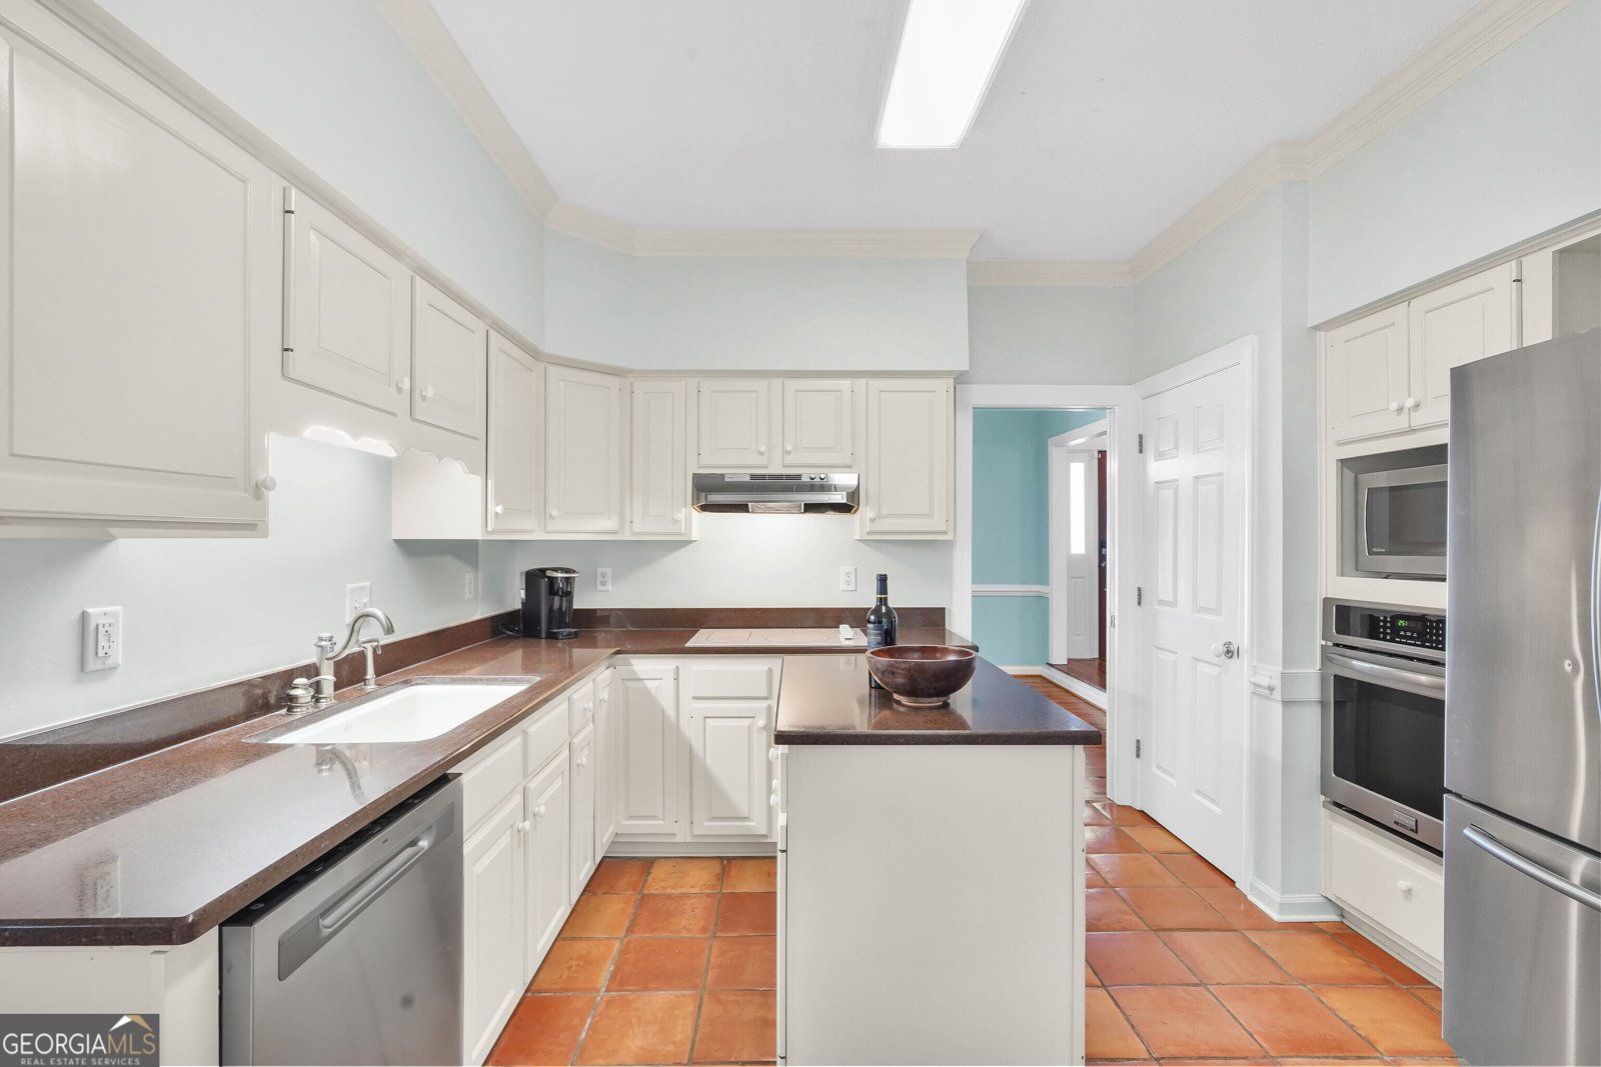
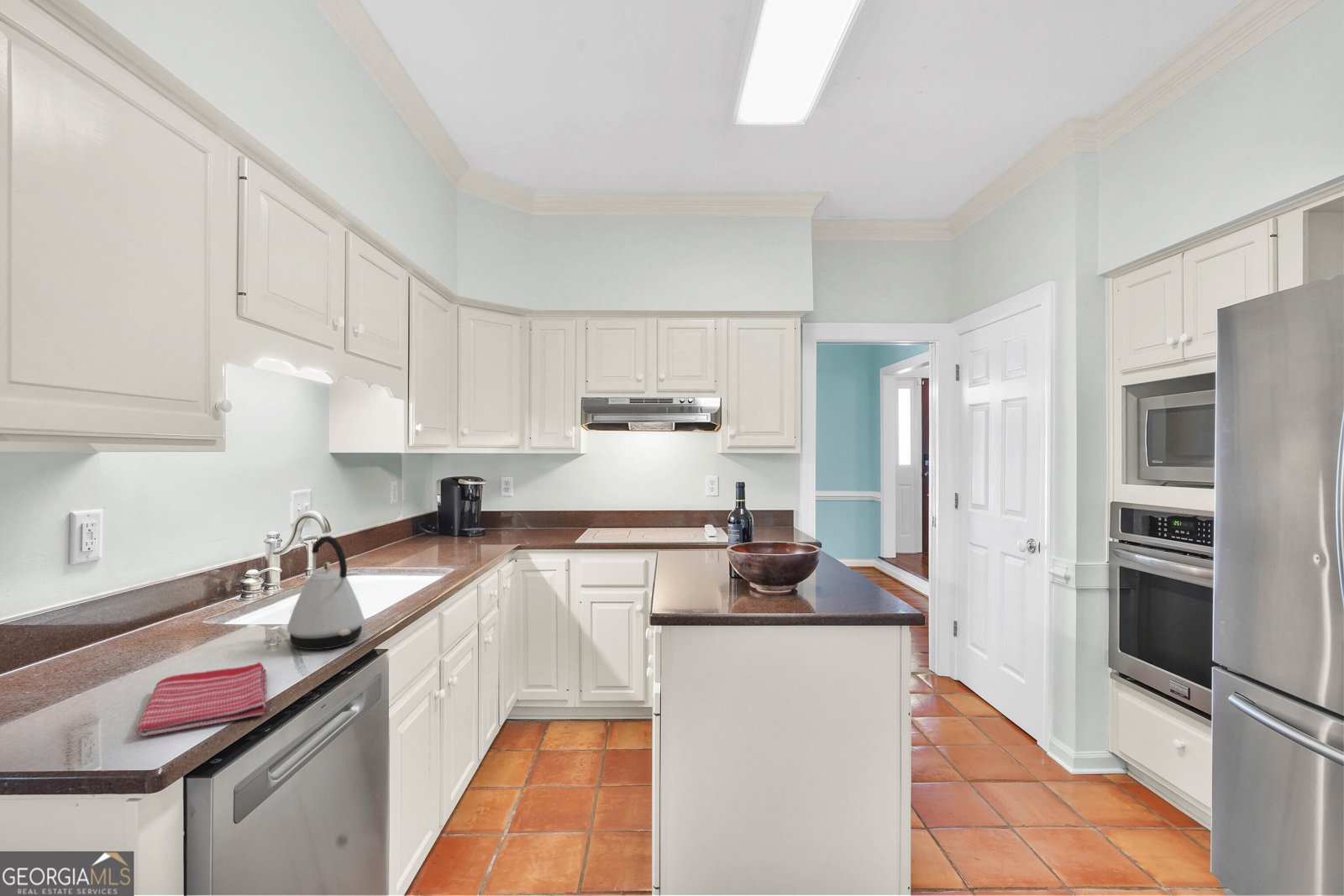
+ kettle (326, 589)
+ dish towel (208, 695)
